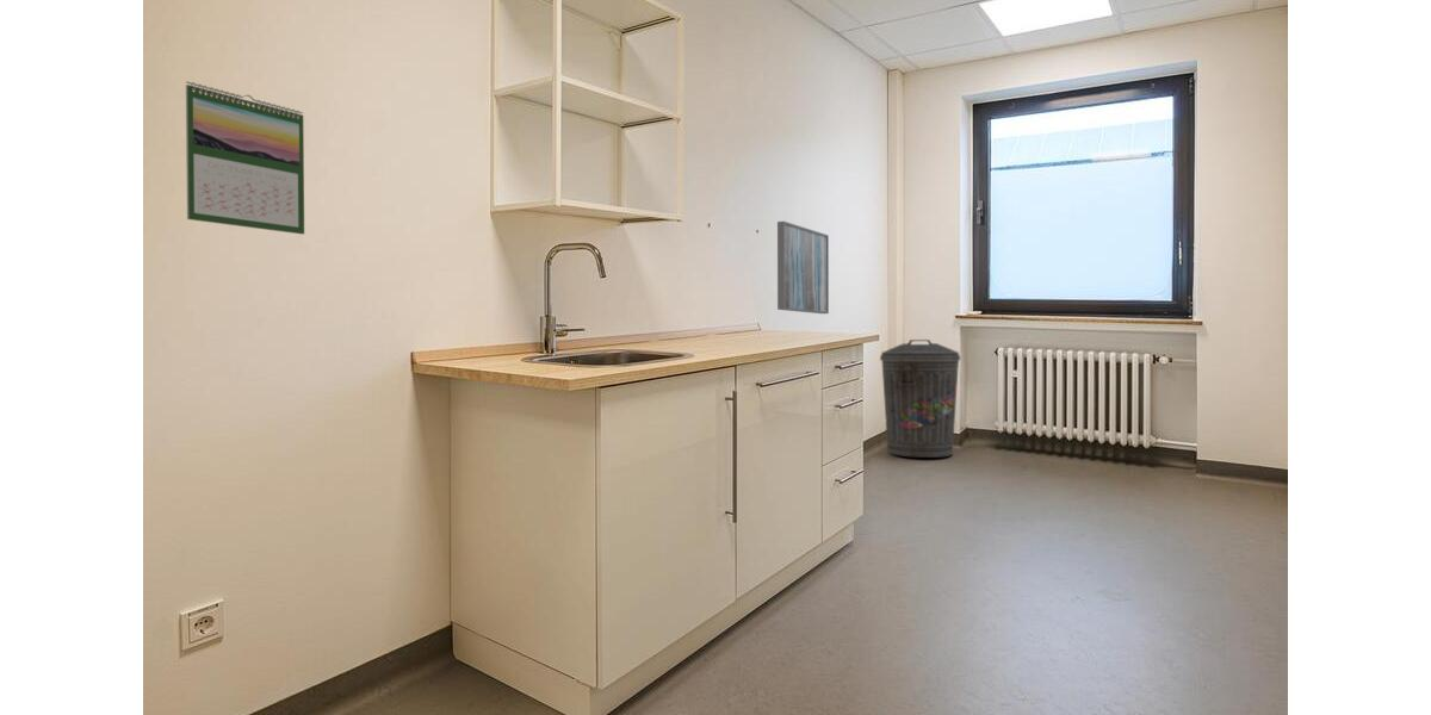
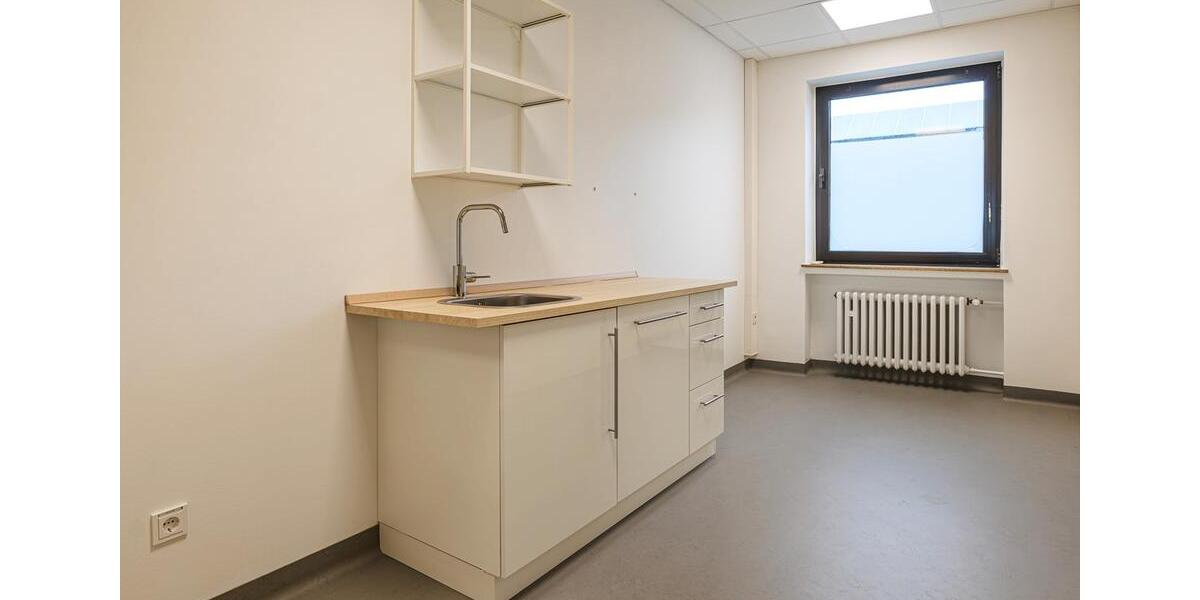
- wall art (804, 269)
- calendar (248, 161)
- trash can (919, 396)
